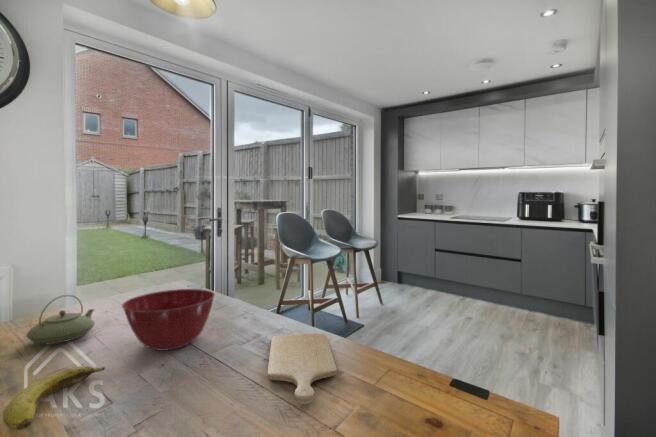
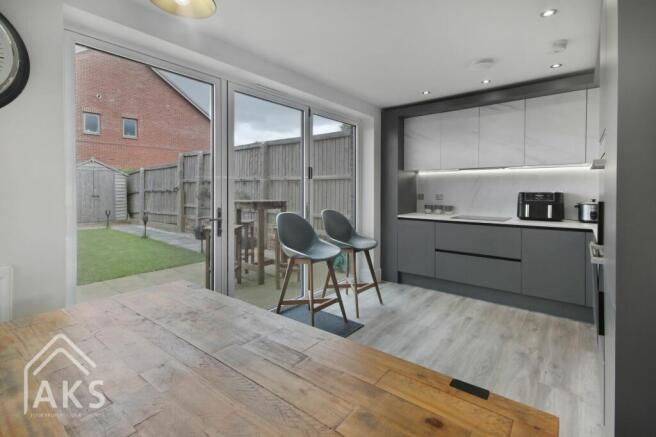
- teapot (66, 315)
- banana (59, 389)
- mixing bowl (171, 320)
- chopping board (301, 361)
